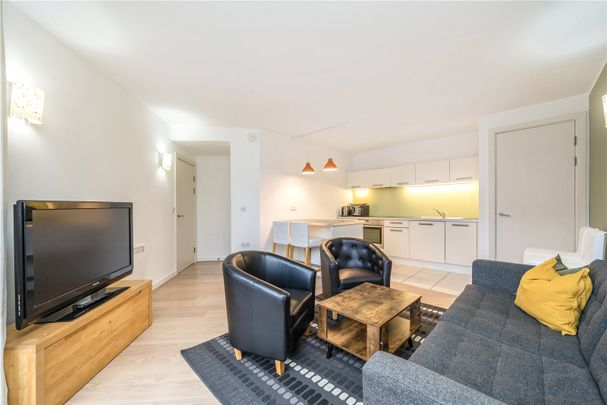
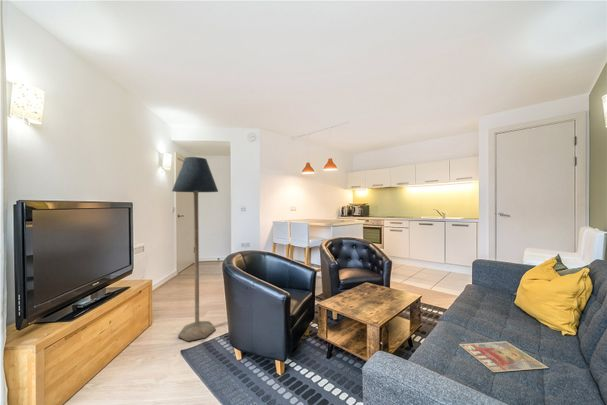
+ floor lamp (196, 245)
+ magazine (500, 355)
